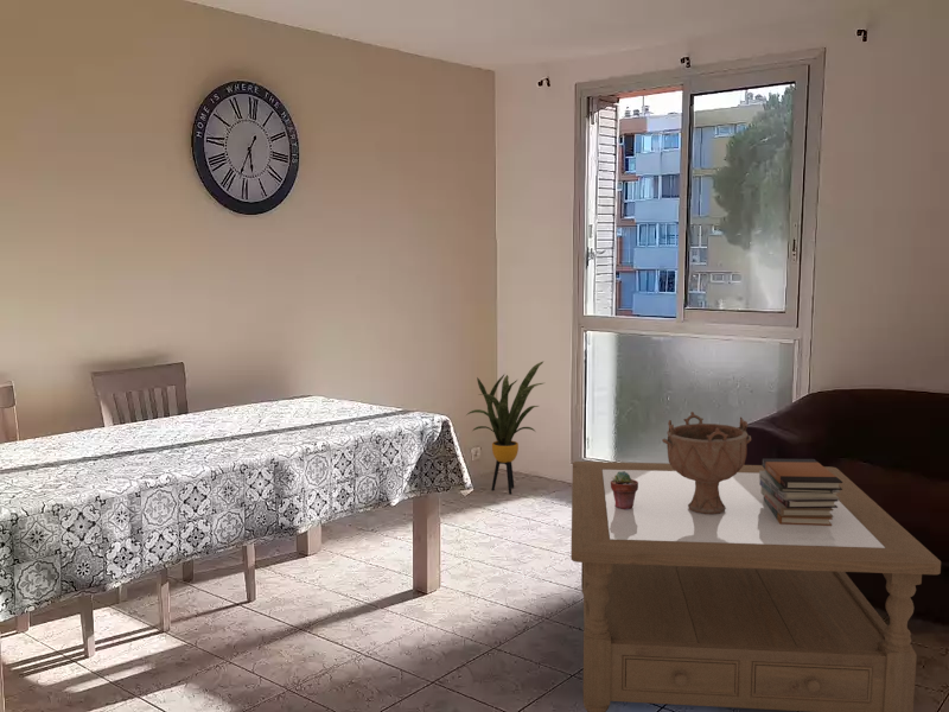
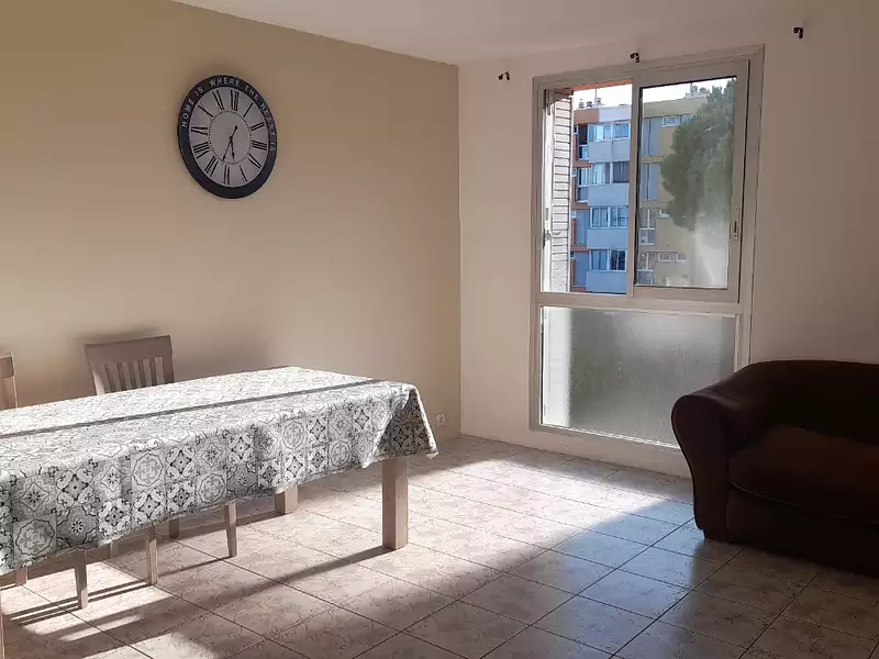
- house plant (512, 428)
- potted succulent (624, 488)
- book stack (797, 489)
- coffee table (720, 579)
- decorative bowl (706, 463)
